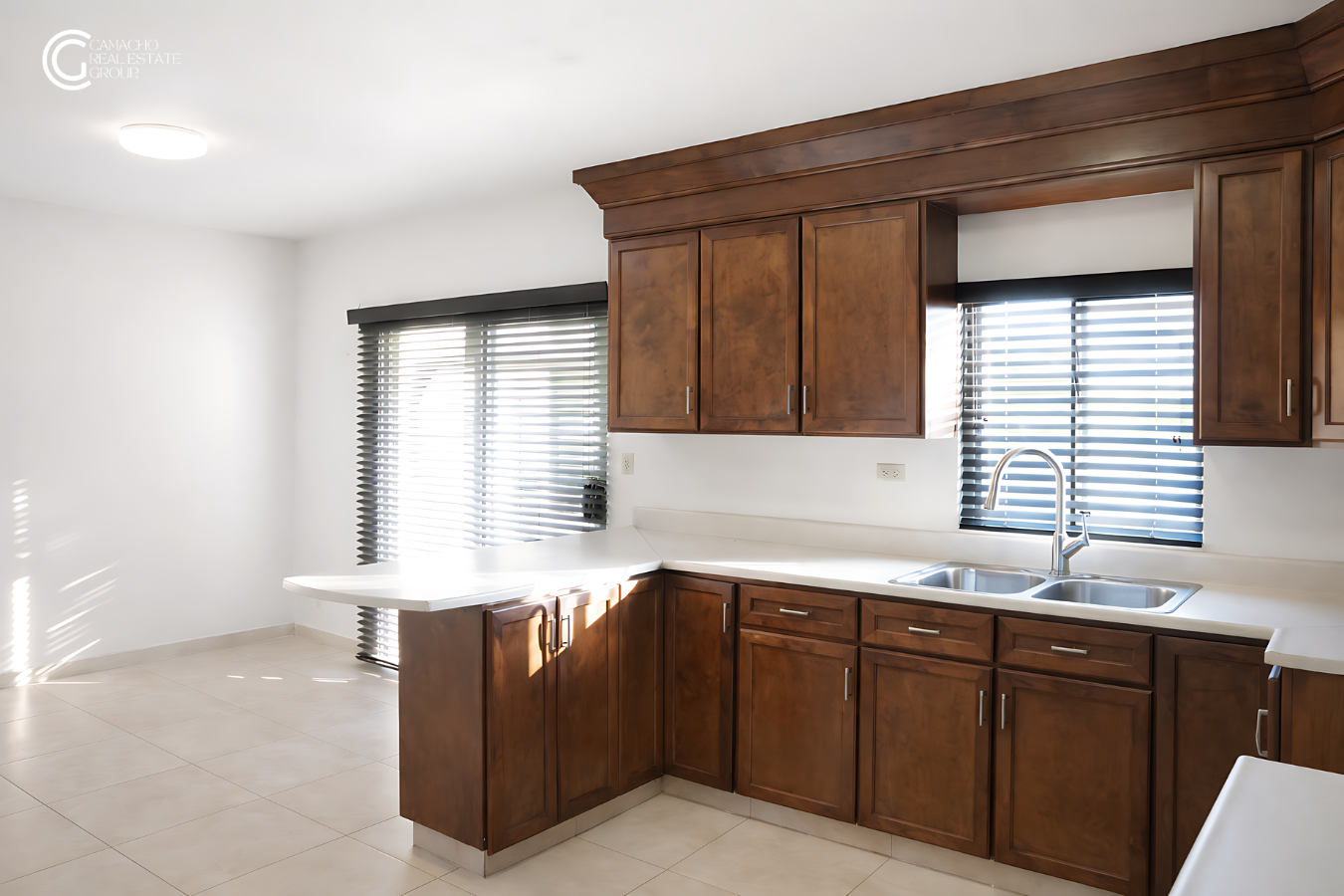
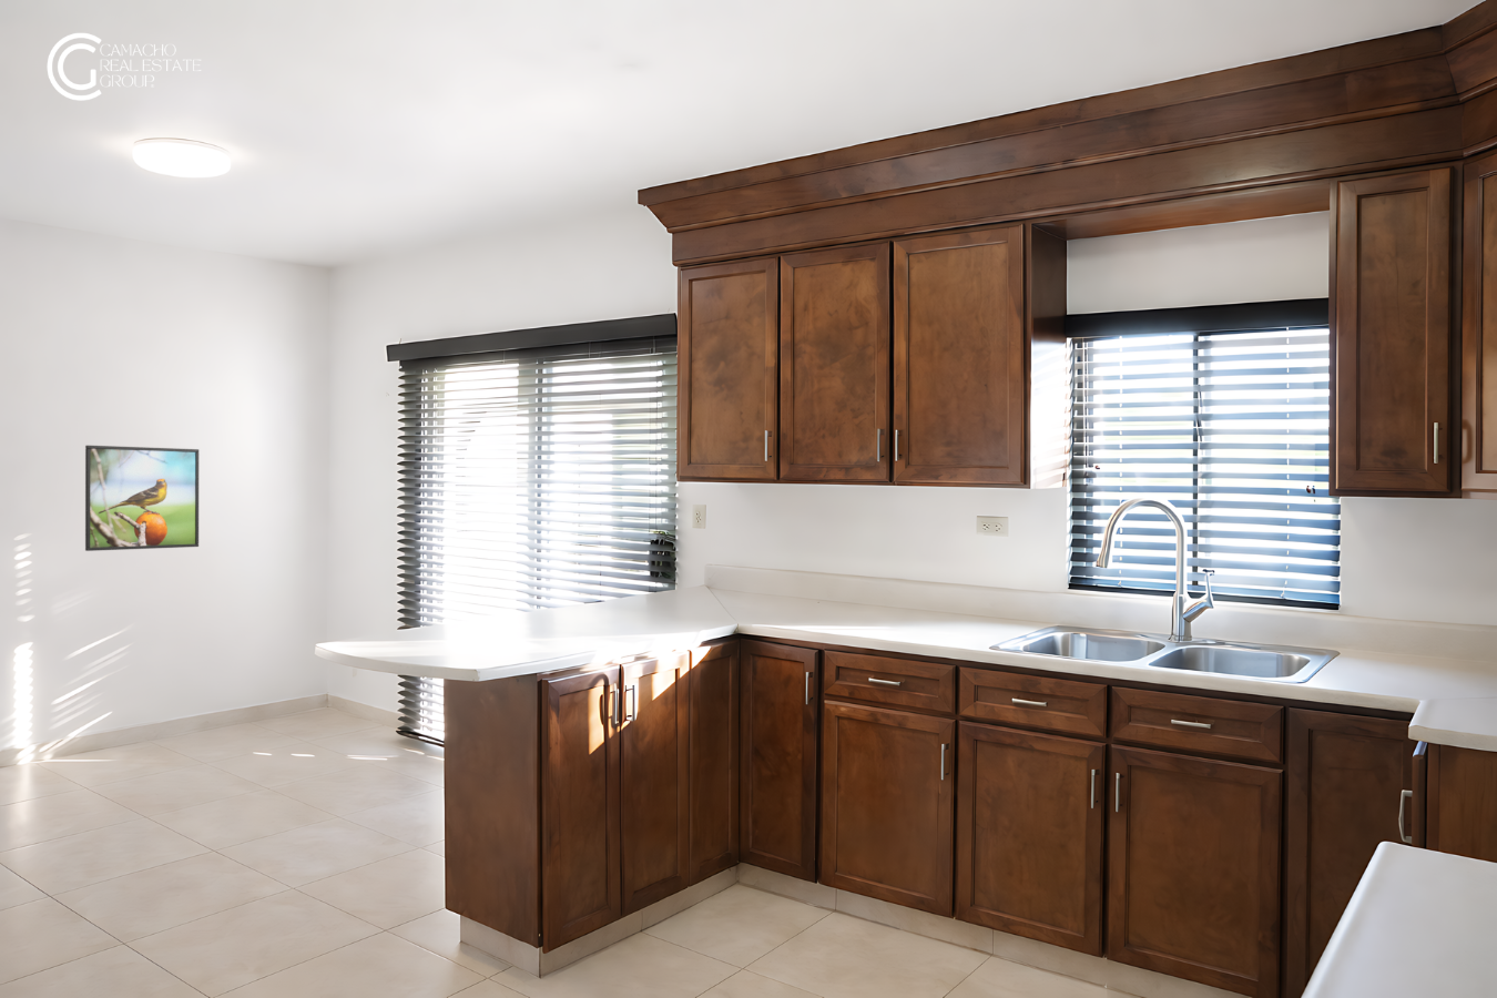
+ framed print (144, 498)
